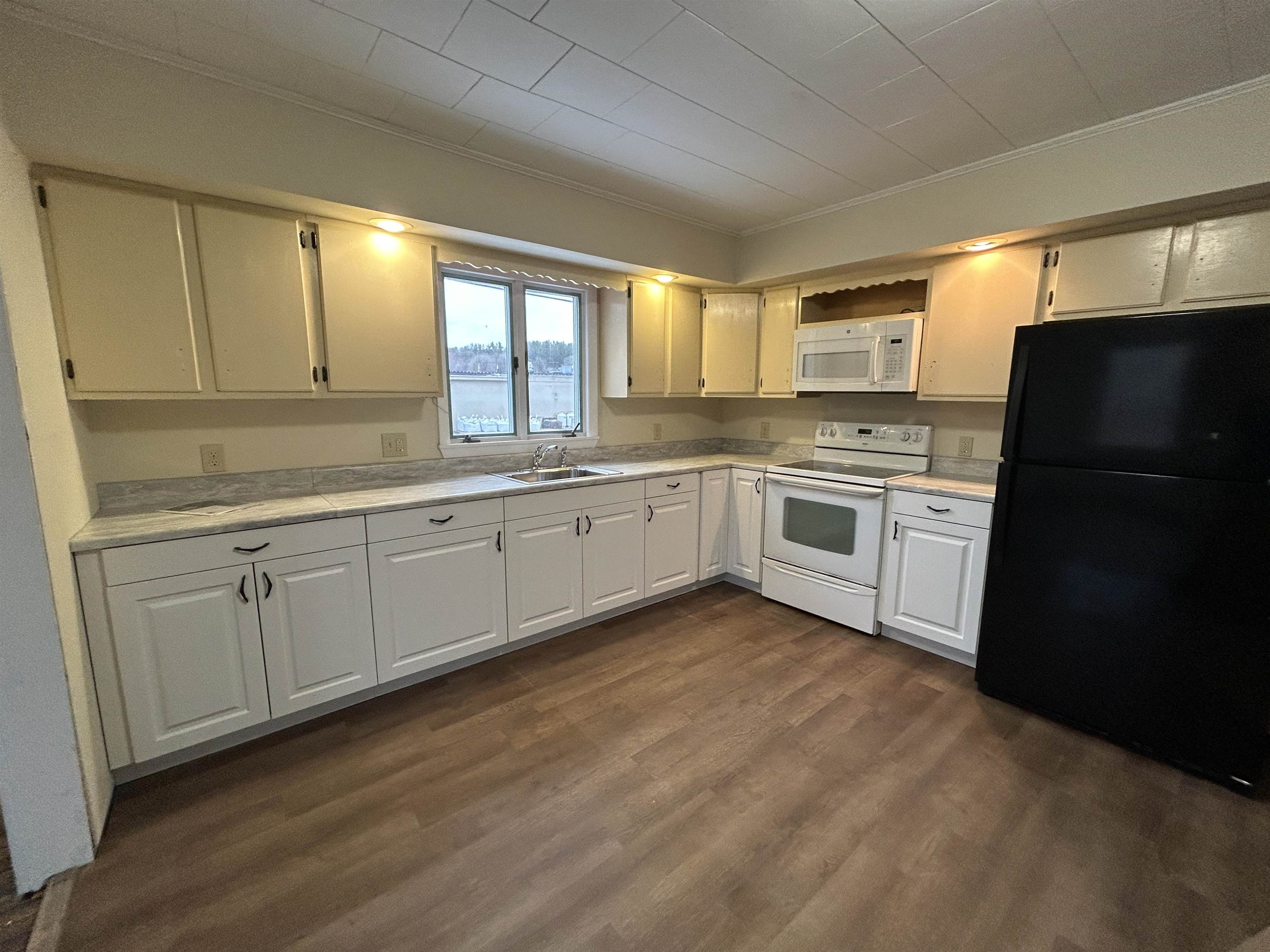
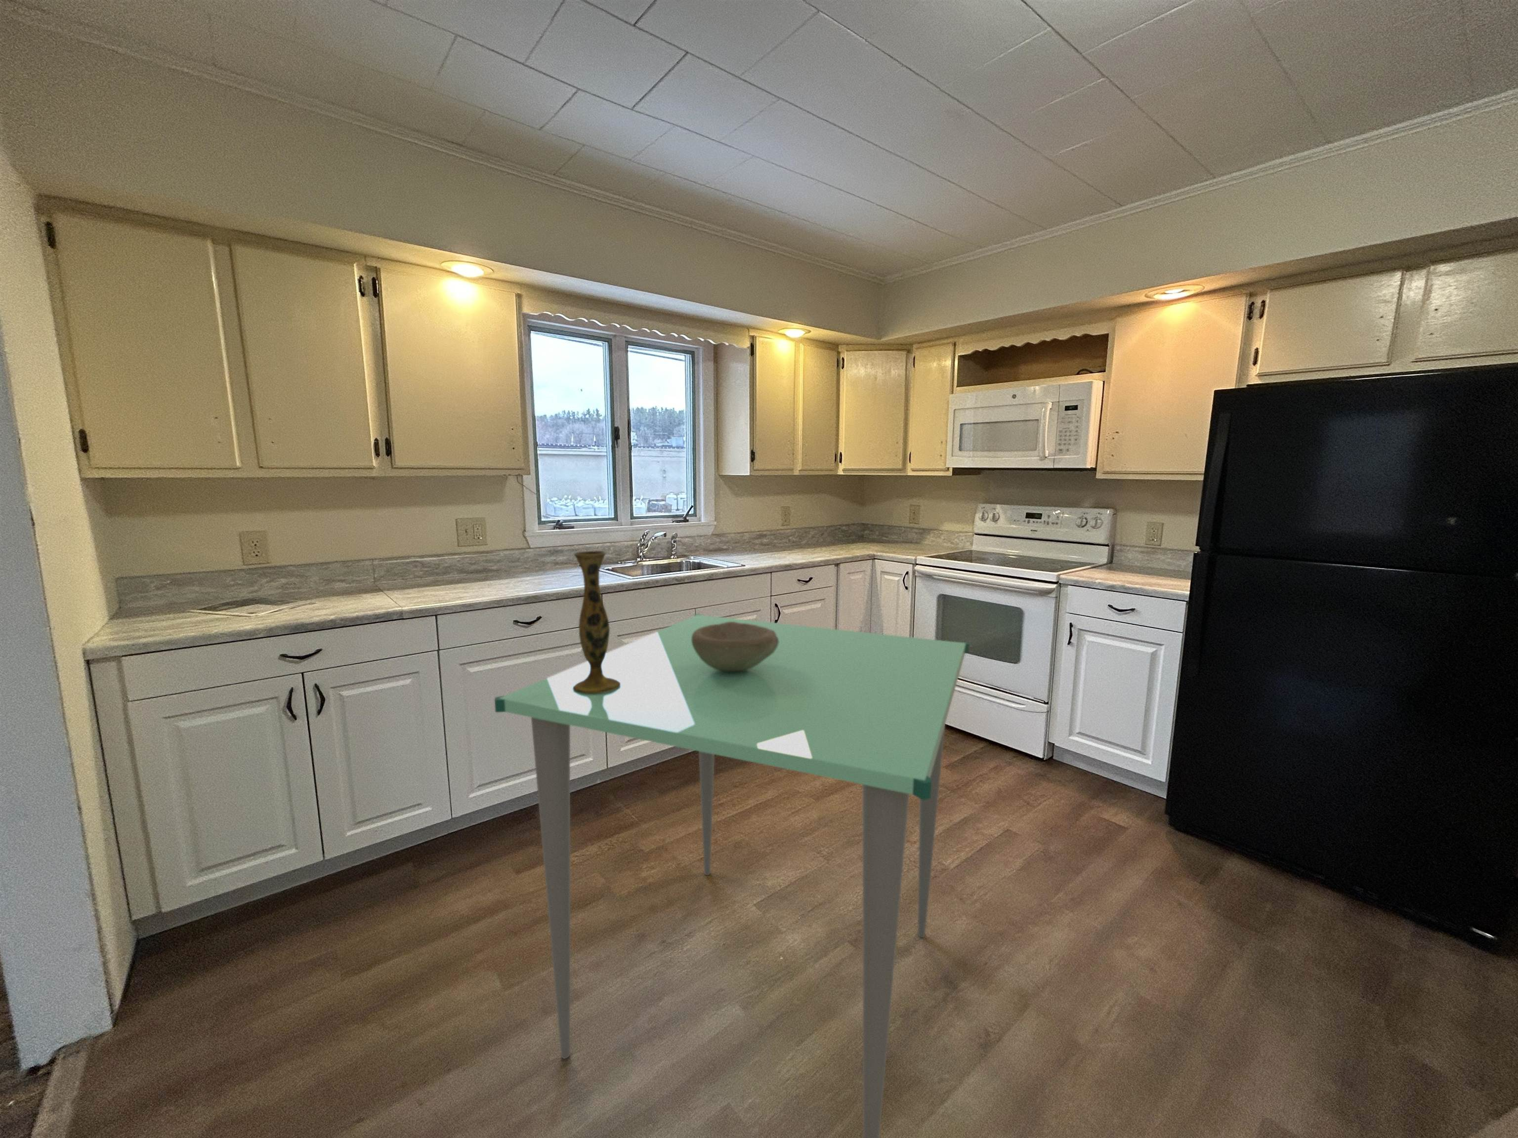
+ vase (595, 619)
+ bowl (734, 649)
+ dining table (711, 828)
